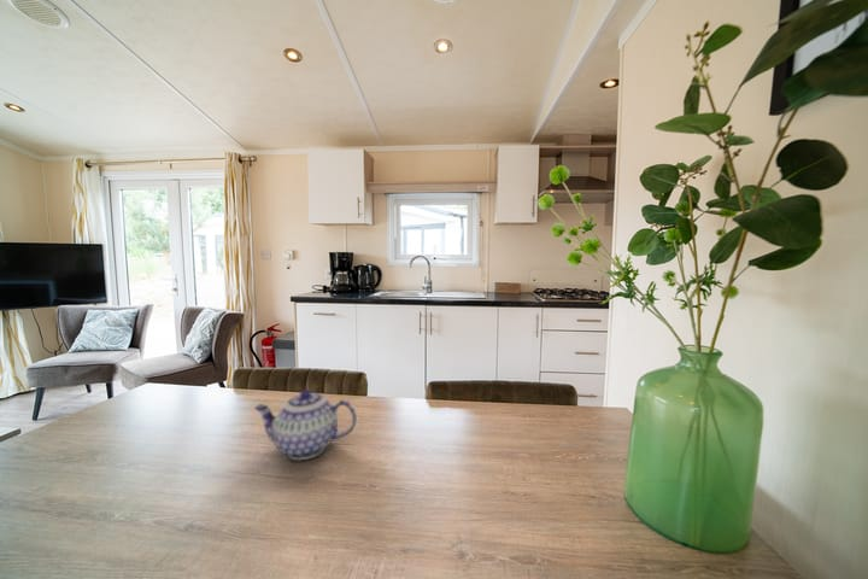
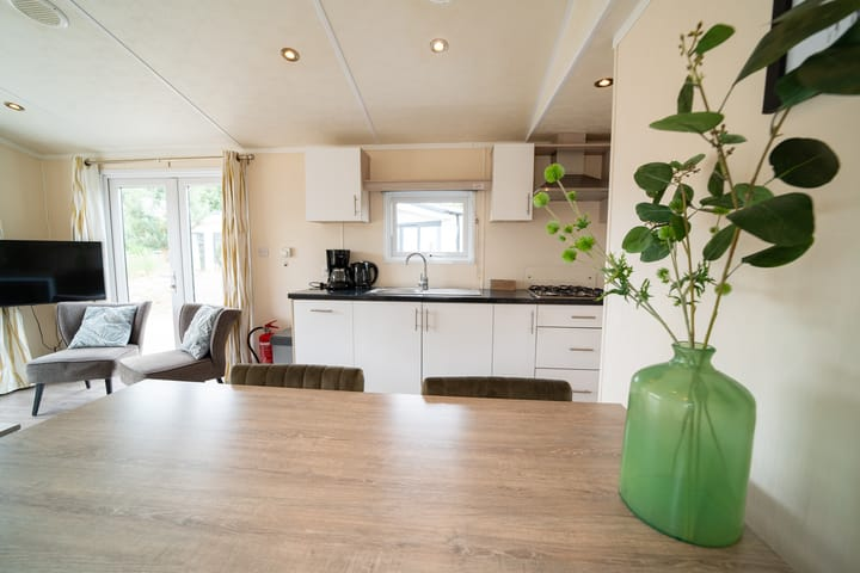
- teapot (306, 419)
